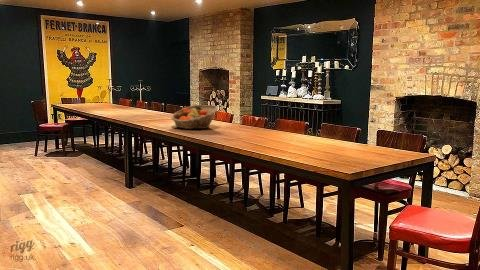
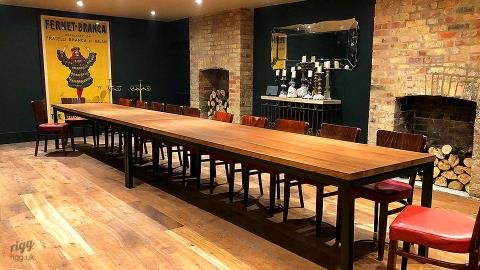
- fruit basket (194, 116)
